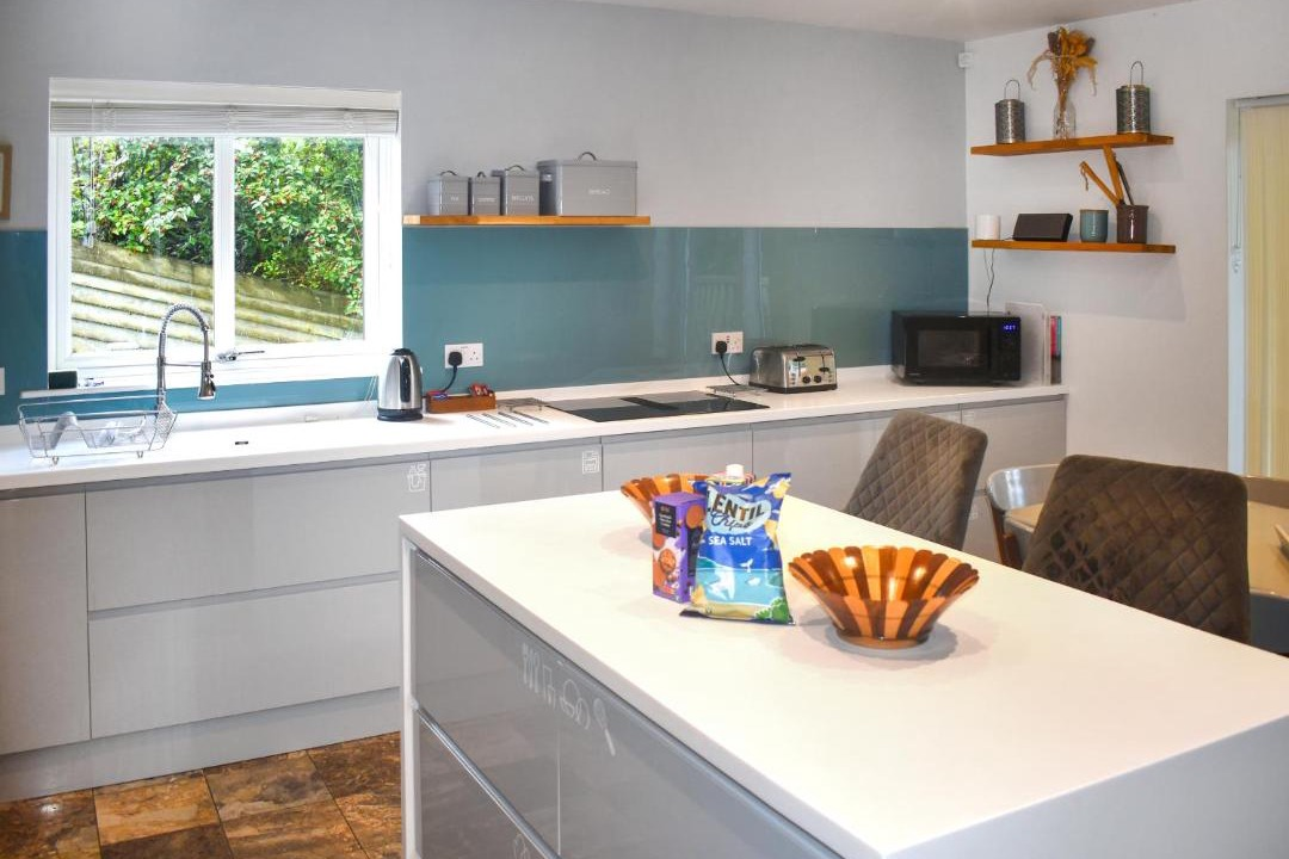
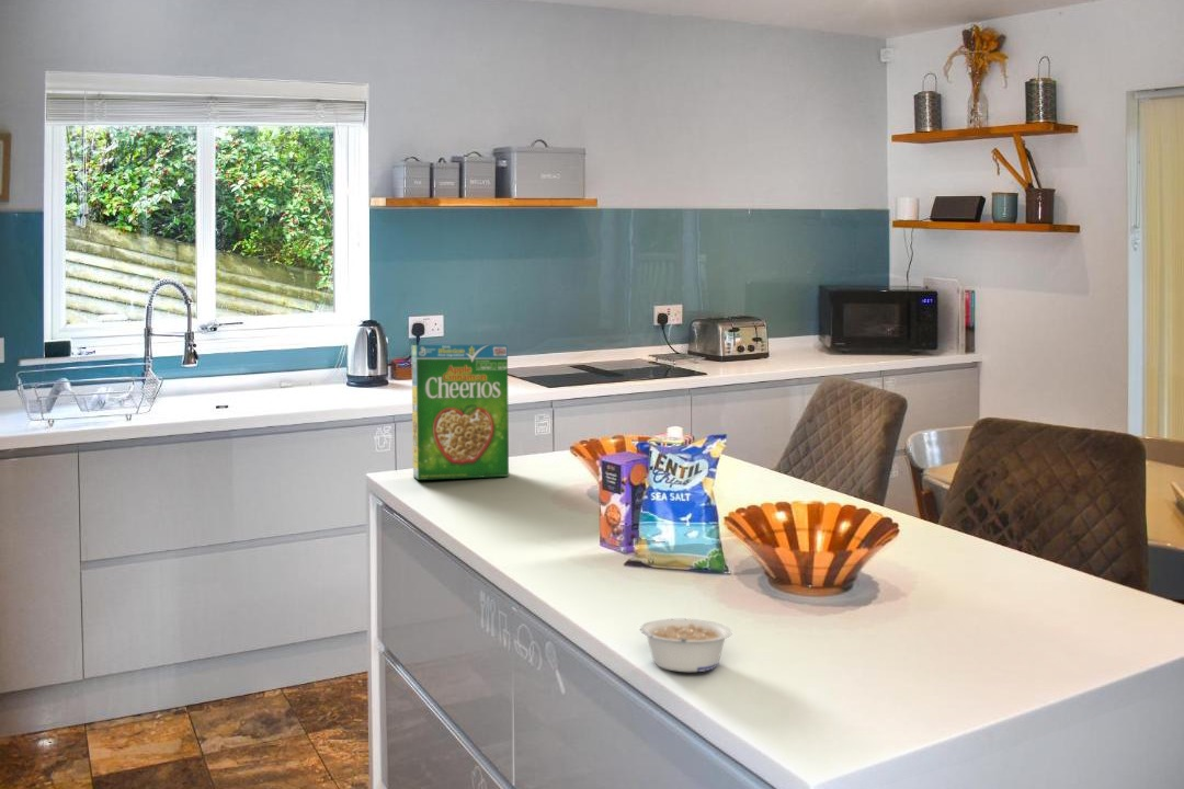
+ legume (687, 643)
+ cereal box (459, 410)
